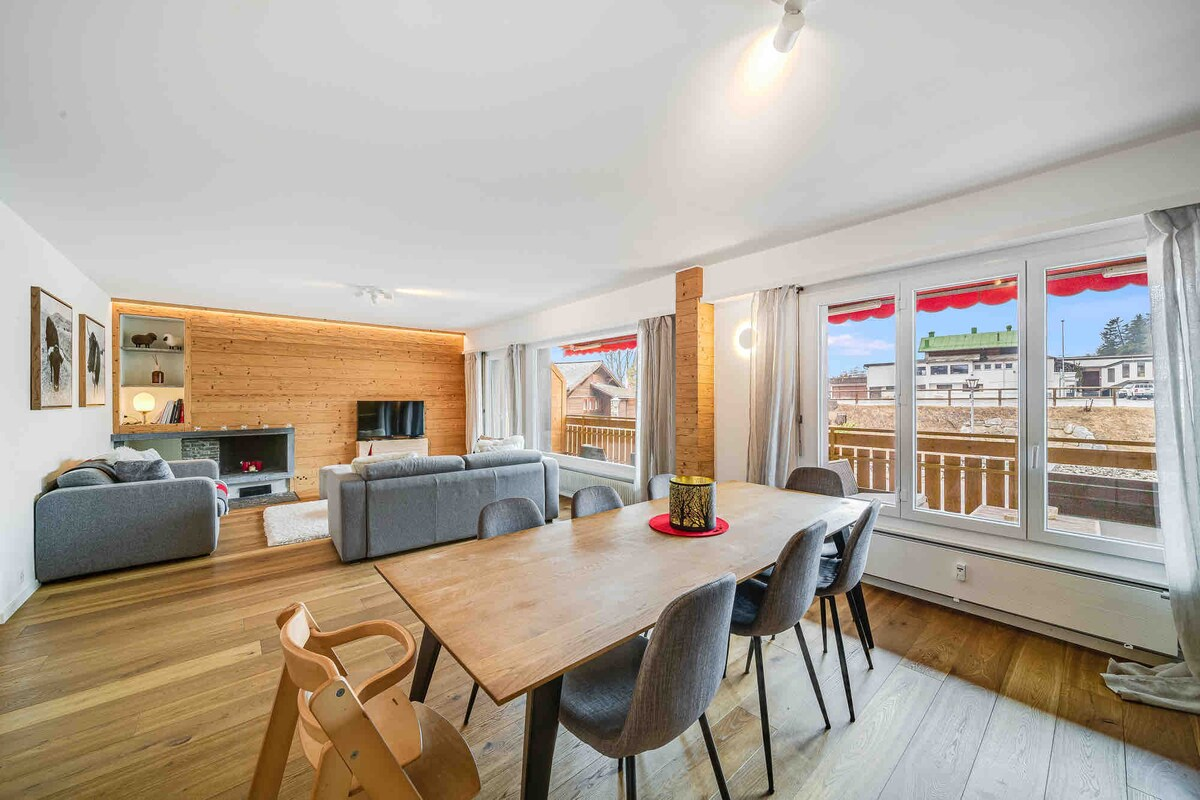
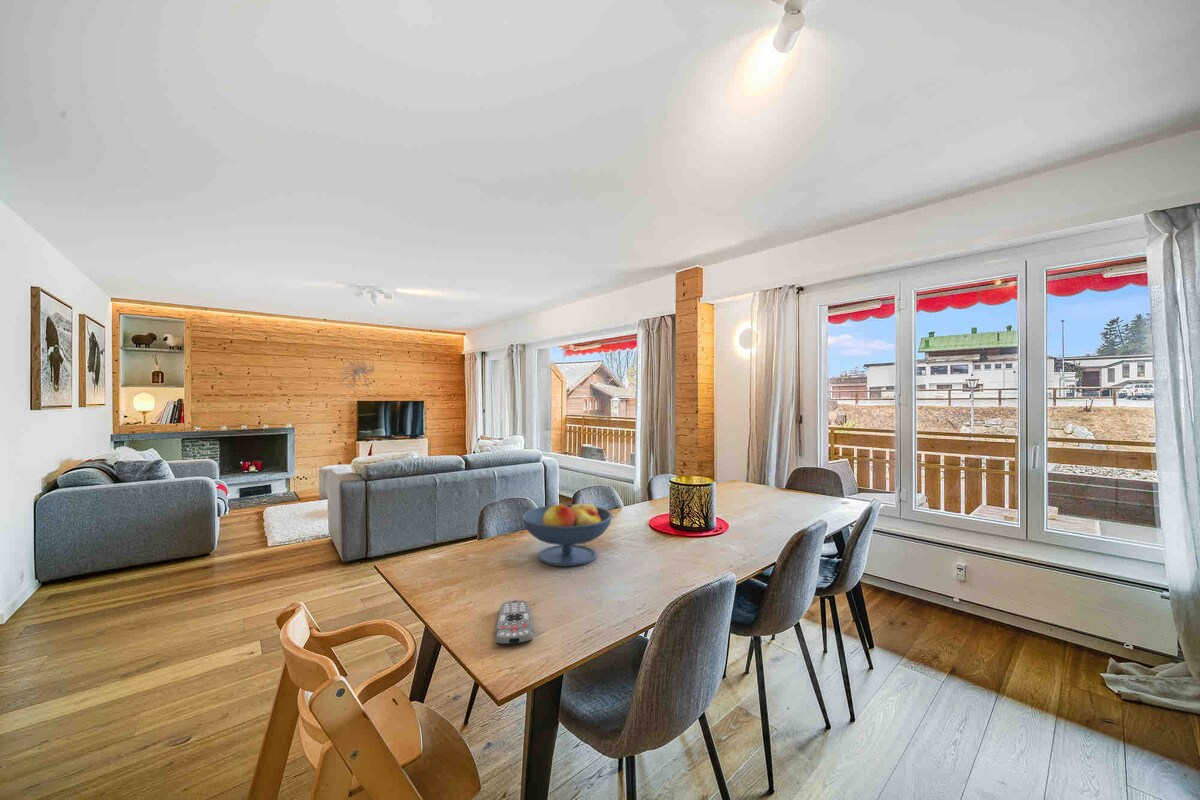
+ remote control (514, 621)
+ fruit bowl (567, 528)
+ wall sculpture (357, 373)
